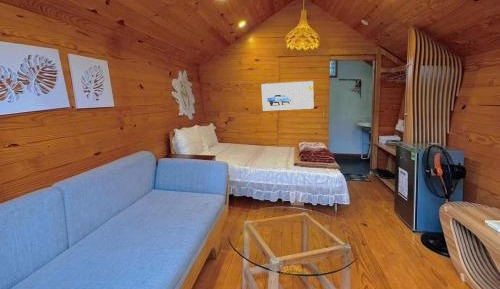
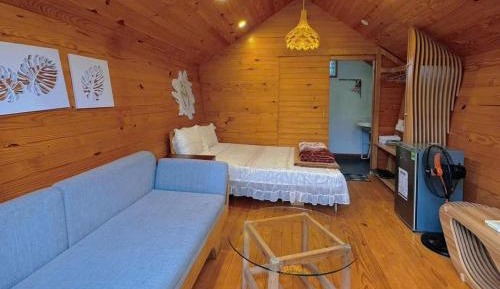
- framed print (287, 96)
